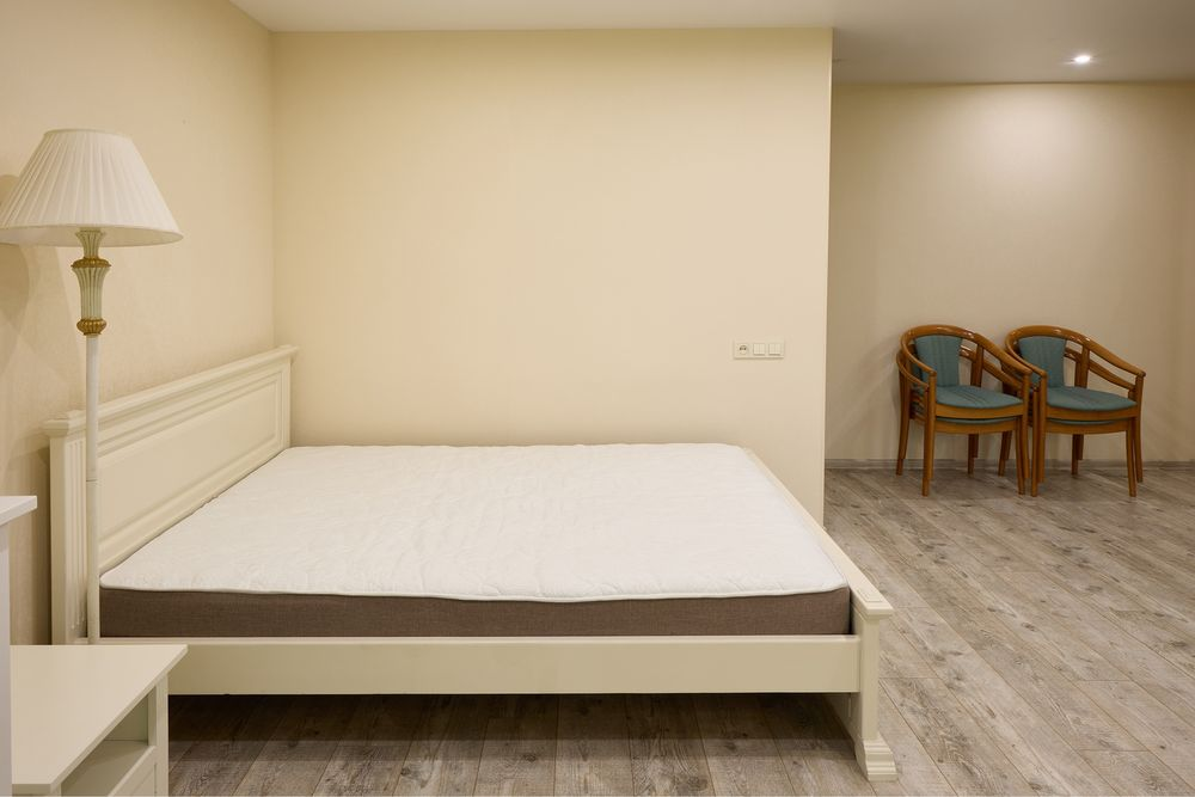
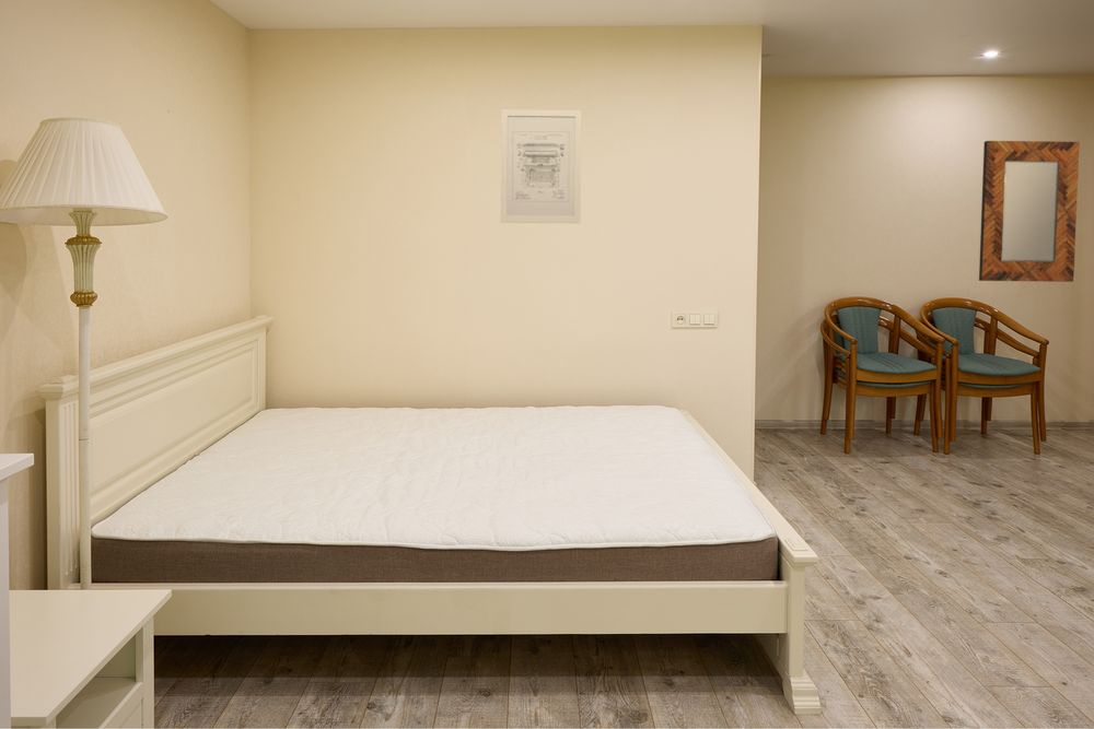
+ wall art (540, 166)
+ home mirror (1028, 211)
